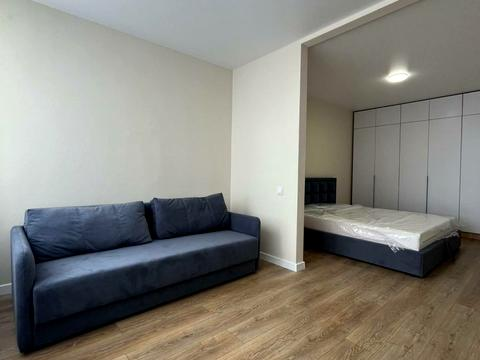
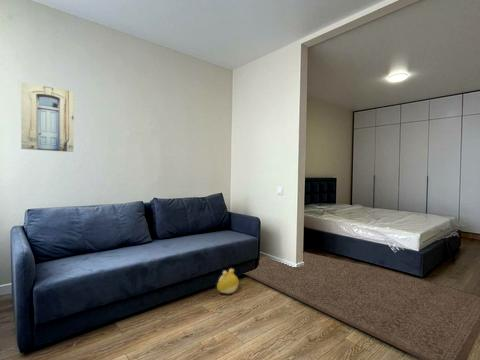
+ wall art (48, 119)
+ plush toy (228, 281)
+ rug (342, 280)
